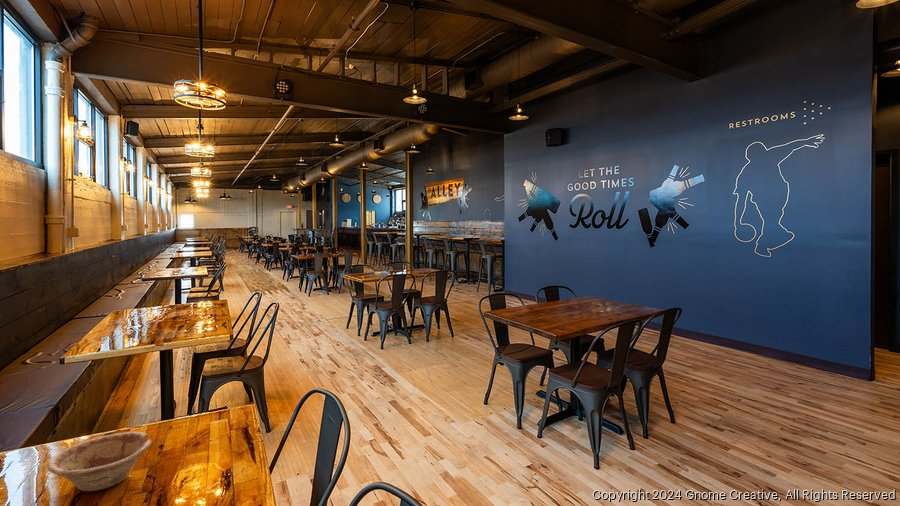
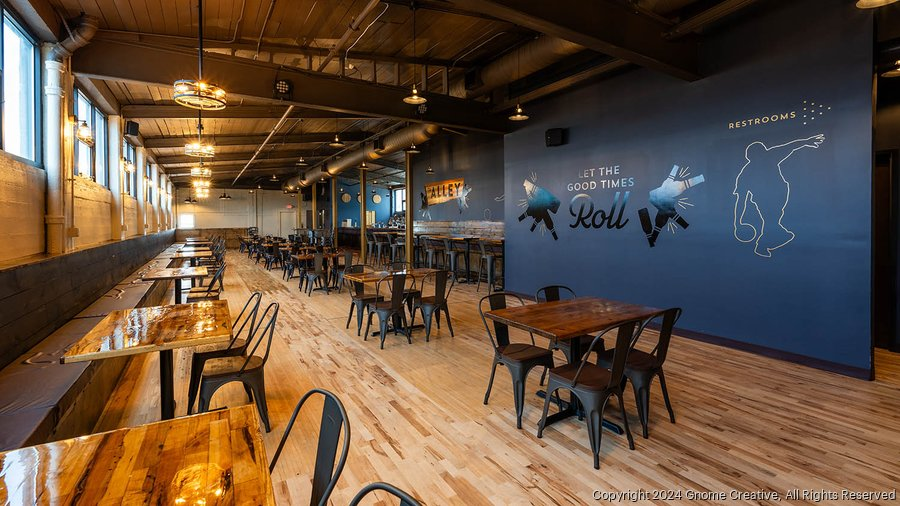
- dish (103, 465)
